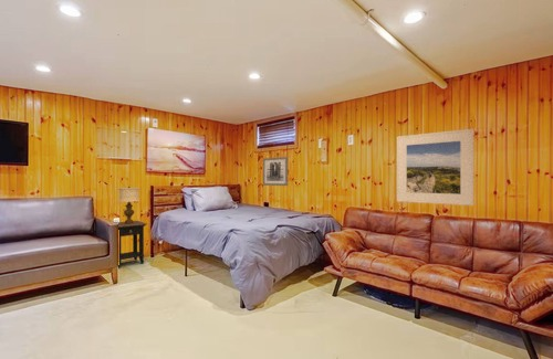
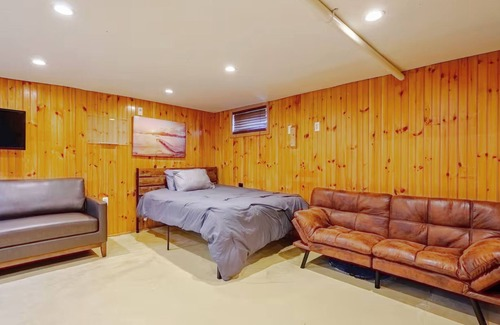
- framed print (431, 168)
- wall art (274, 171)
- table lamp (128, 204)
- side table (133, 243)
